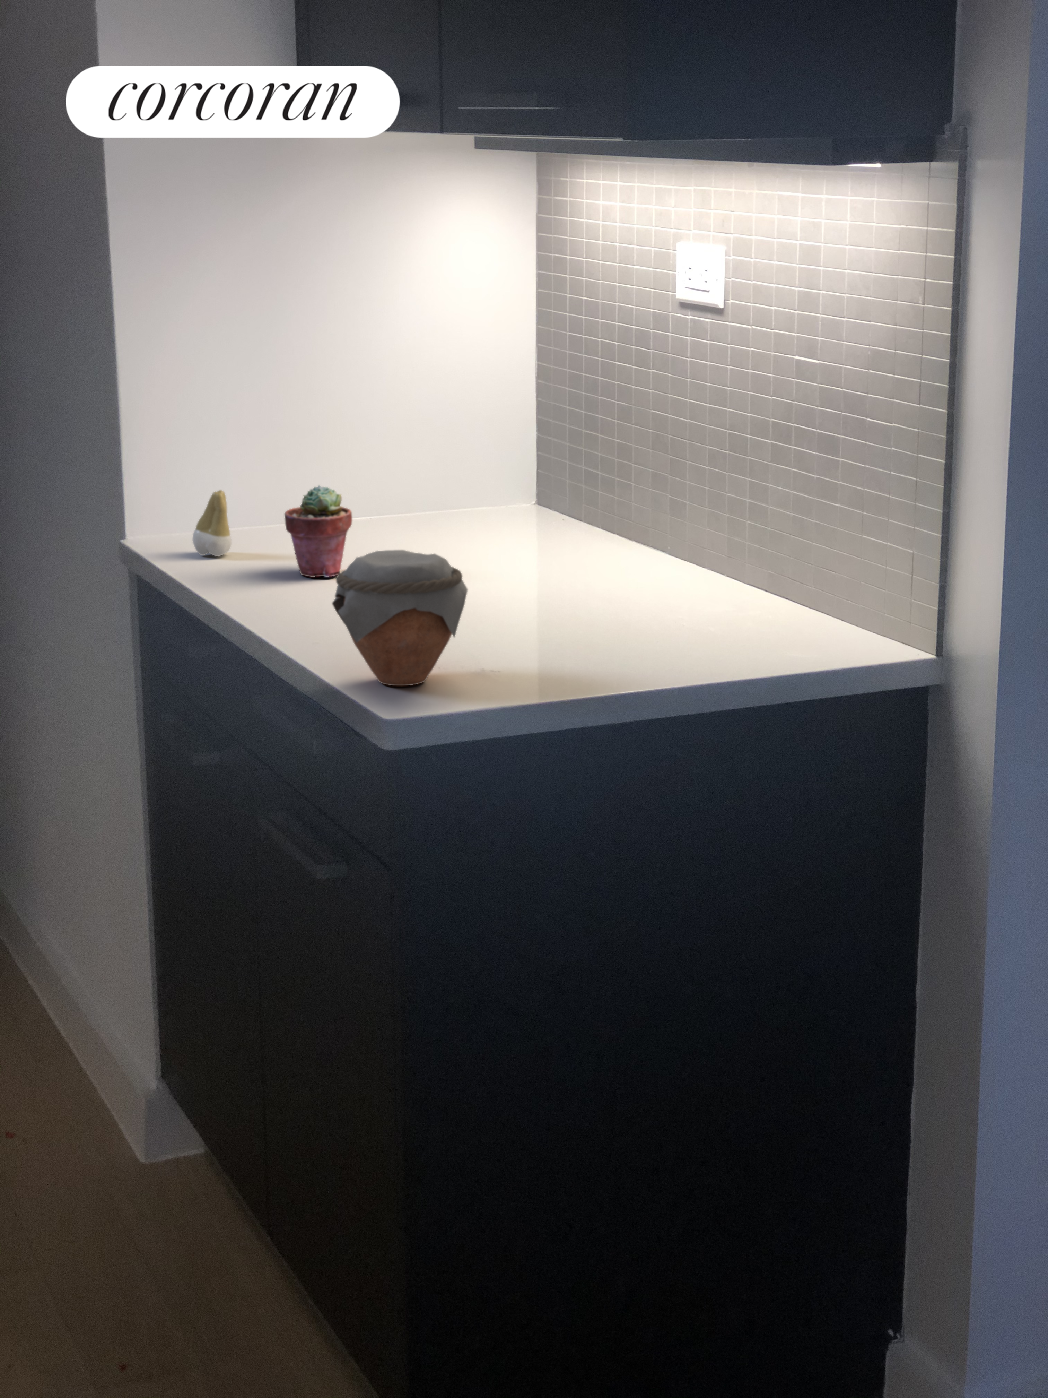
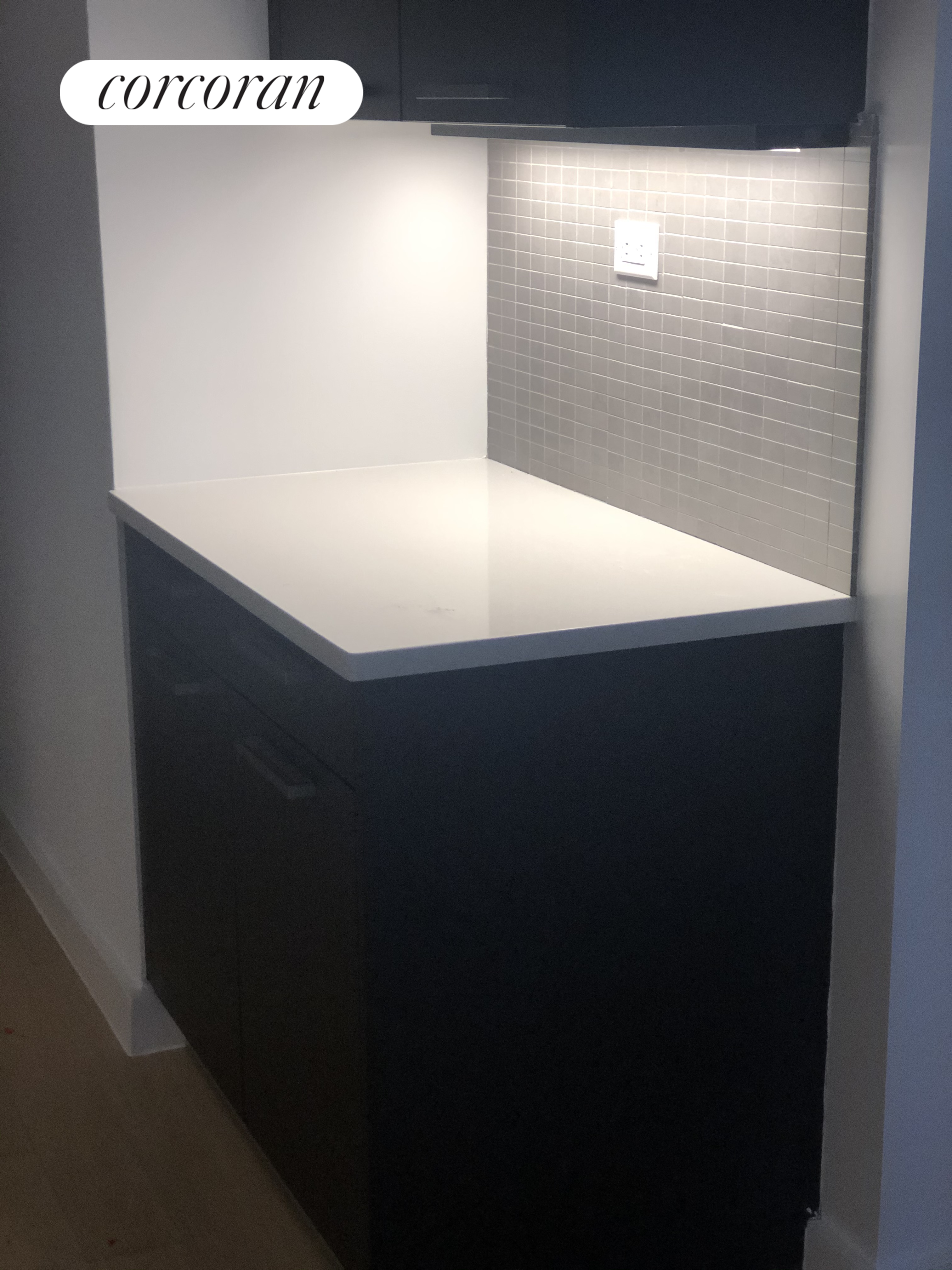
- tooth (212, 522)
- jar (402, 619)
- potted succulent (318, 529)
